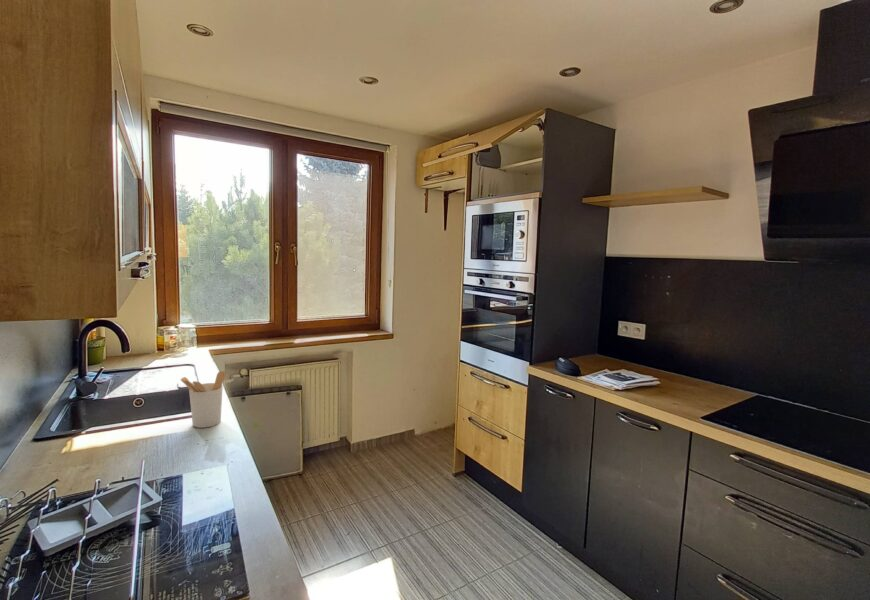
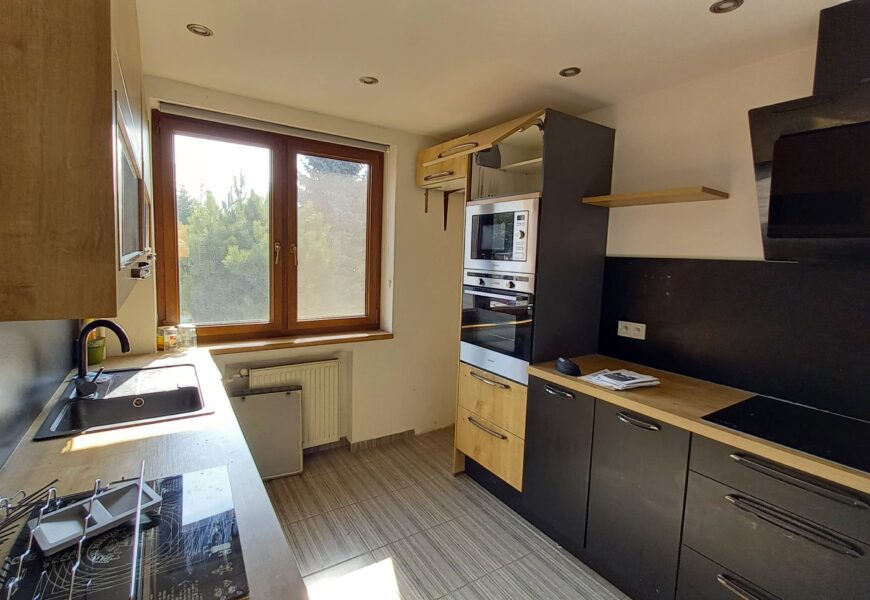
- utensil holder (201, 399)
